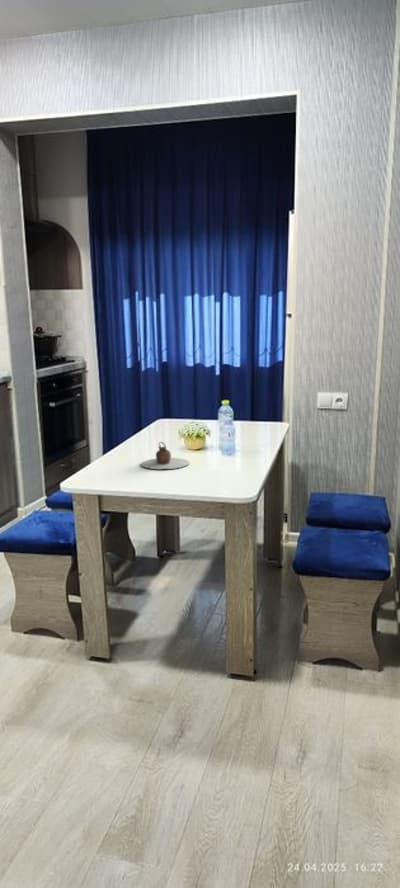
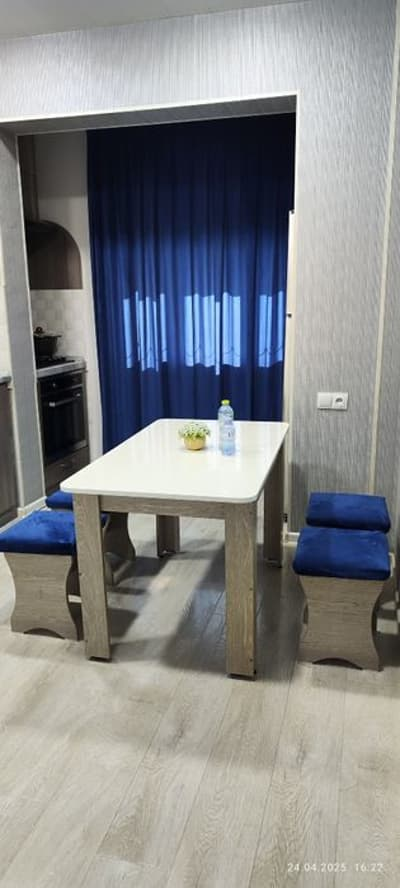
- teapot (165, 453)
